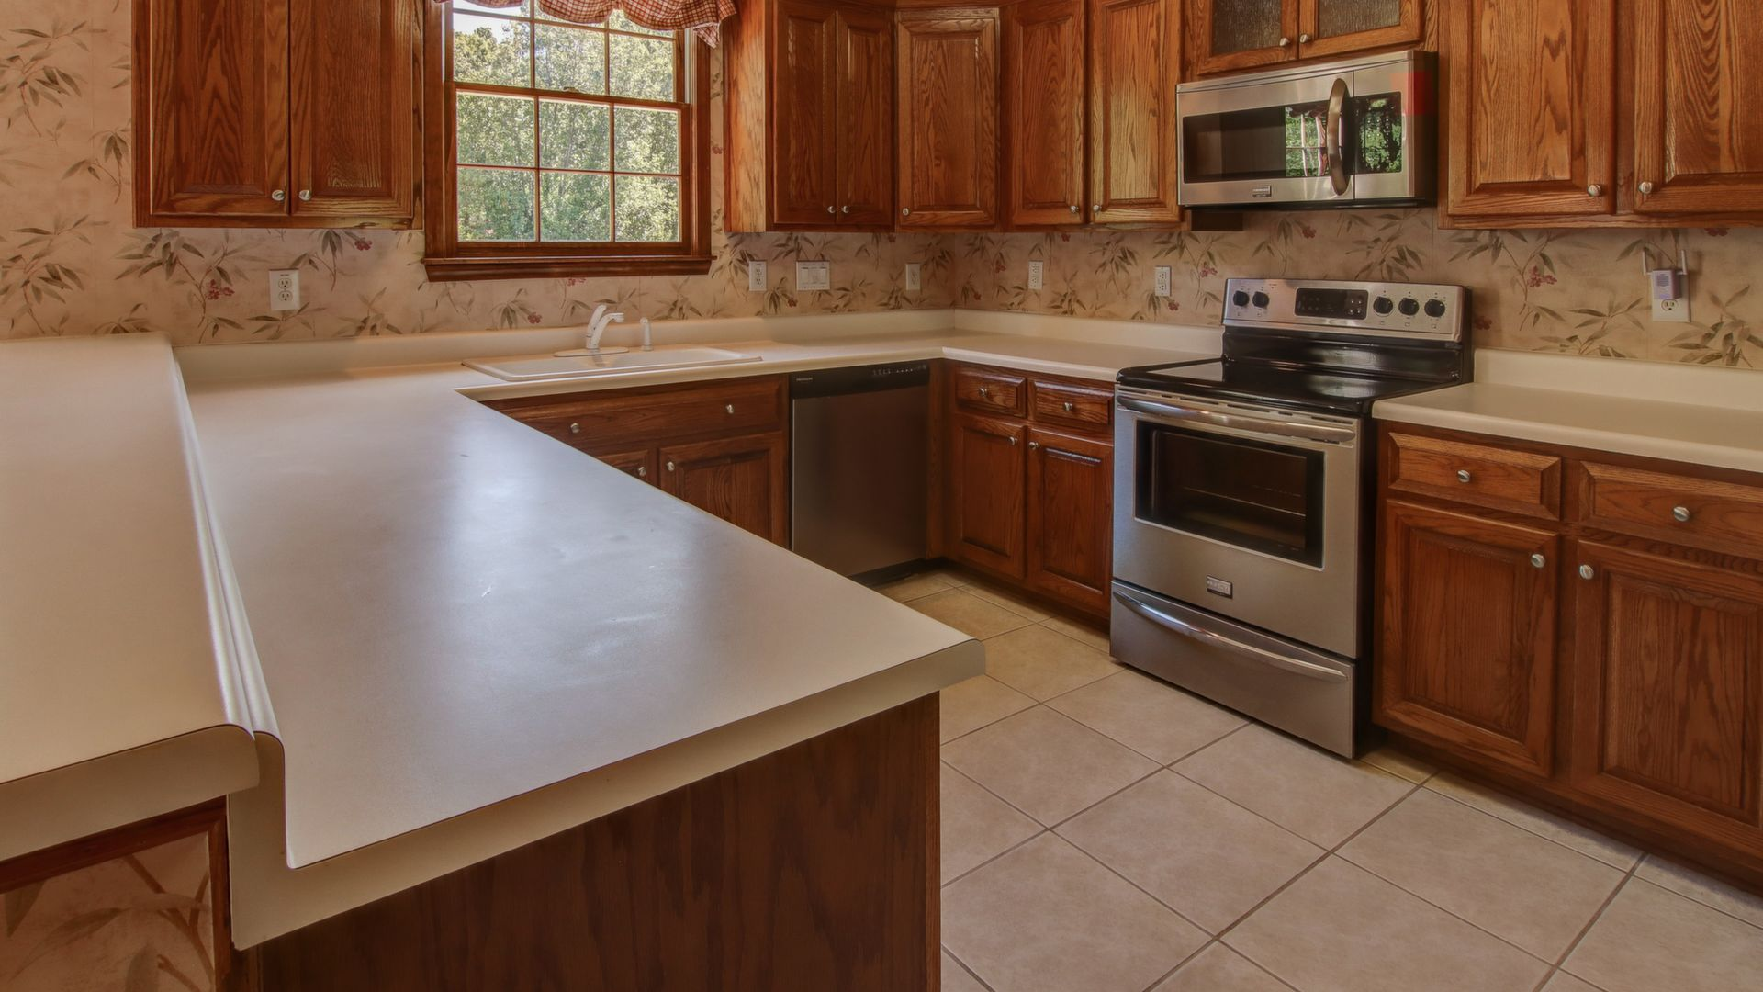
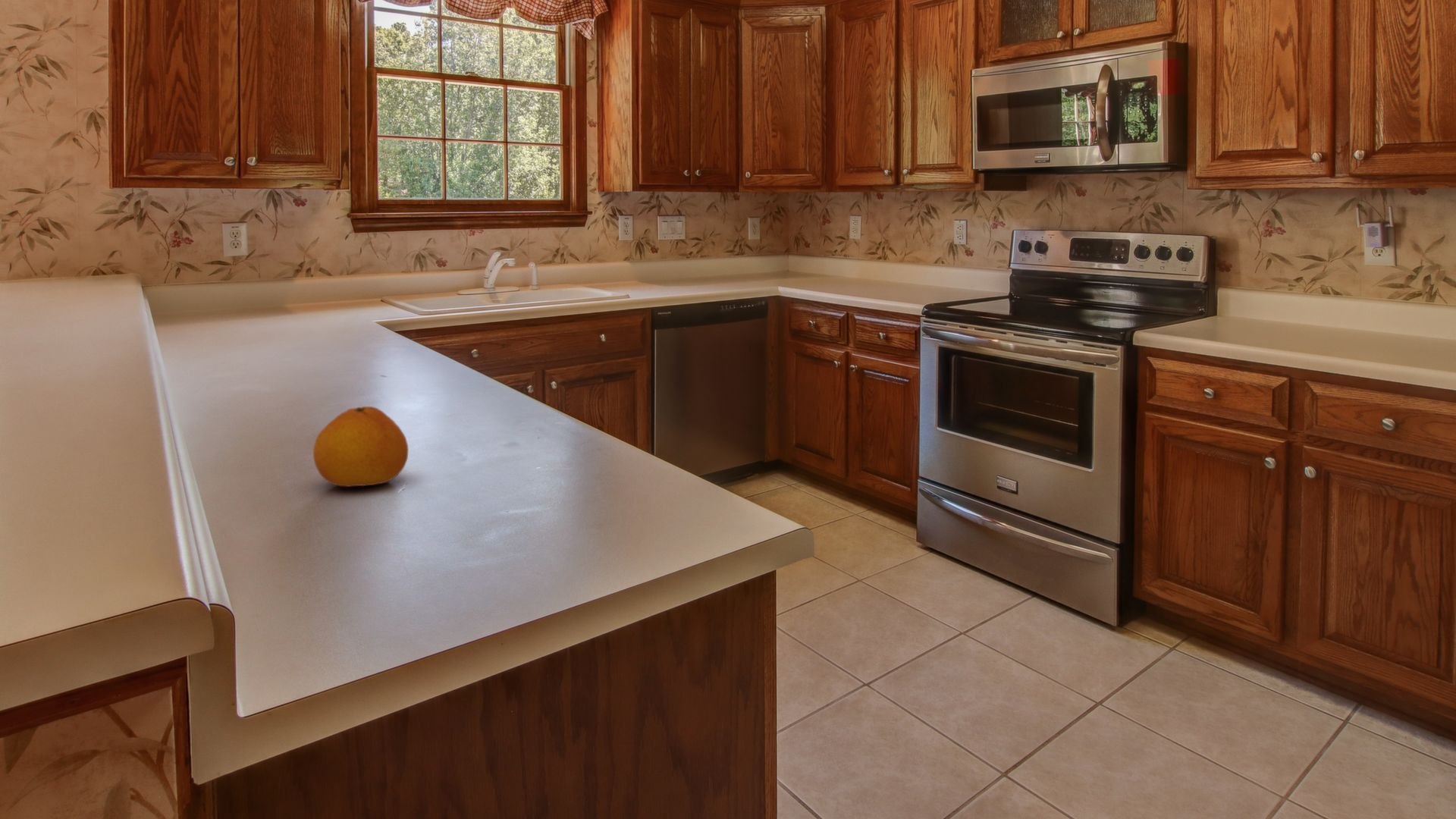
+ fruit (361, 445)
